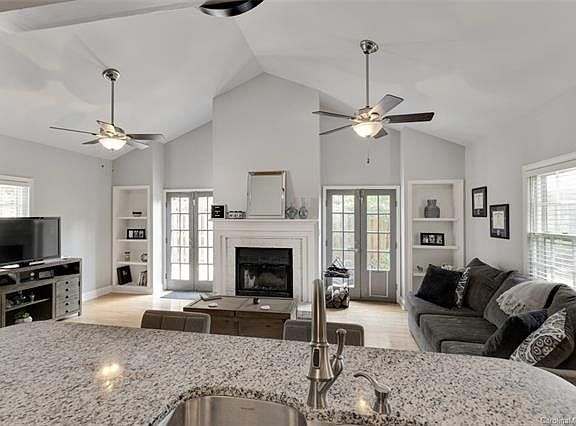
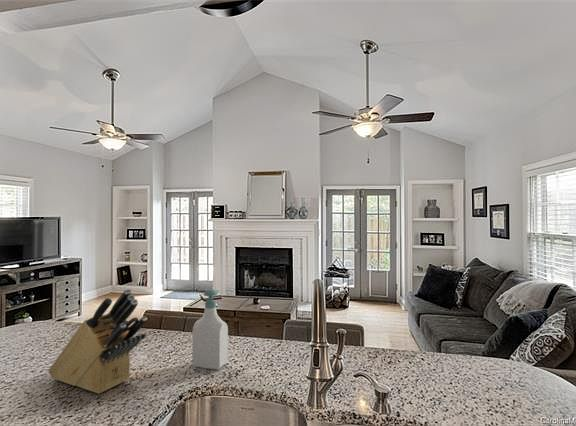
+ knife block (98, 334)
+ soap bottle (211, 326)
